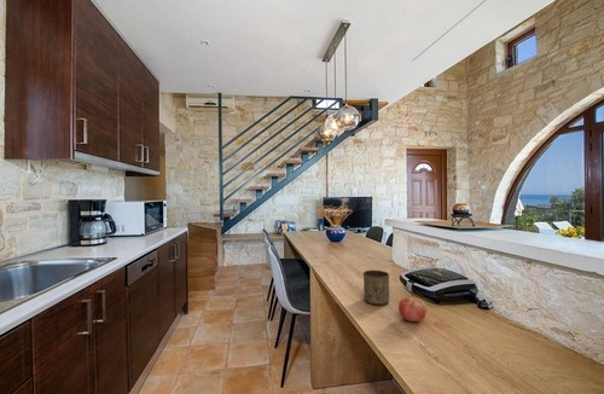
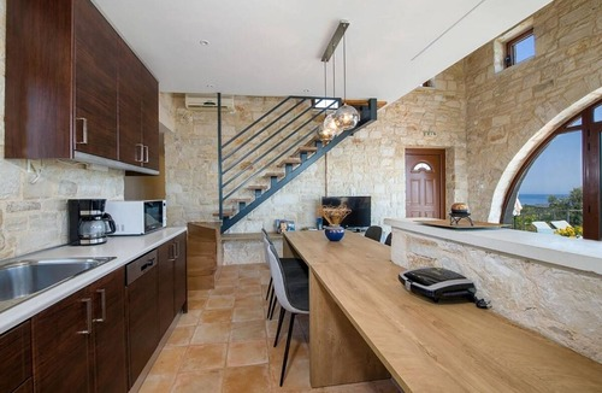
- fruit (412, 309)
- cup (376, 286)
